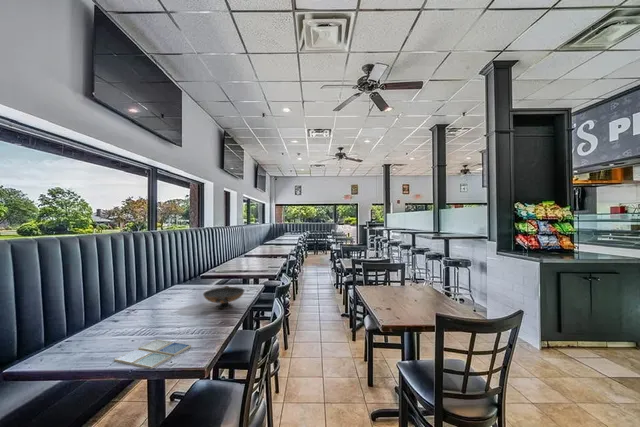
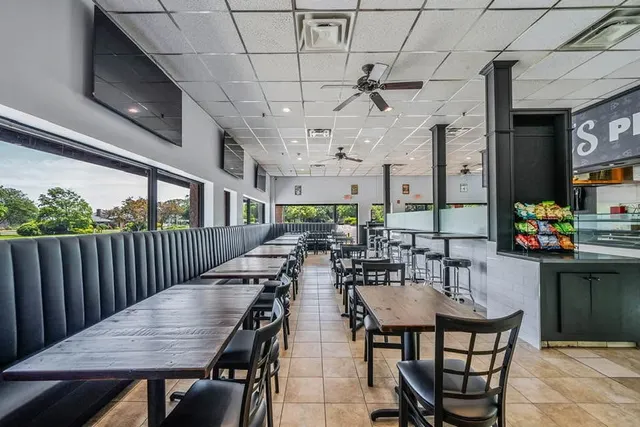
- drink coaster (154, 352)
- decorative bowl (224, 299)
